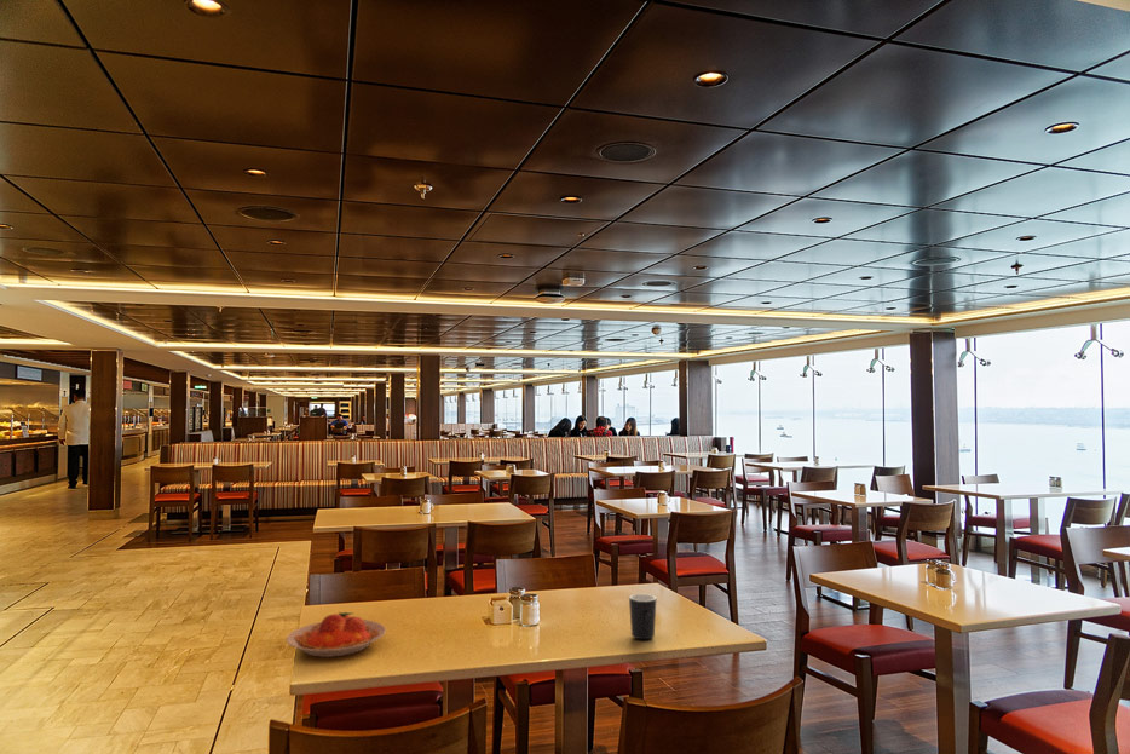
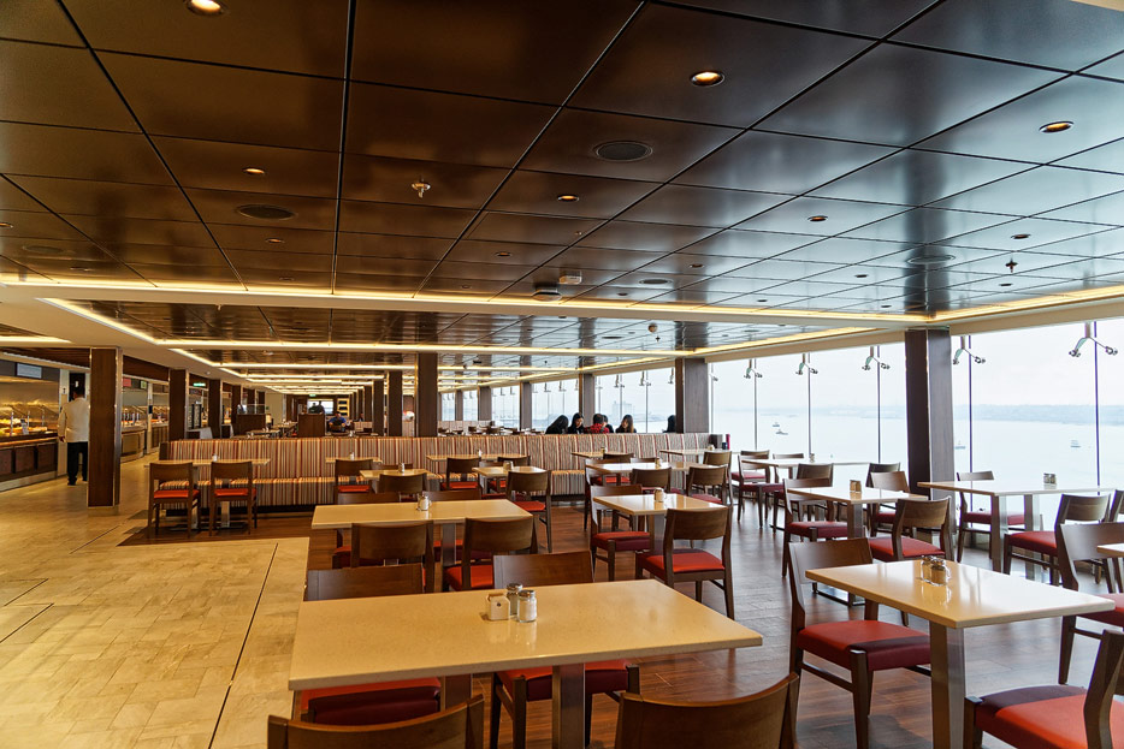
- mug (644, 618)
- plate (336, 627)
